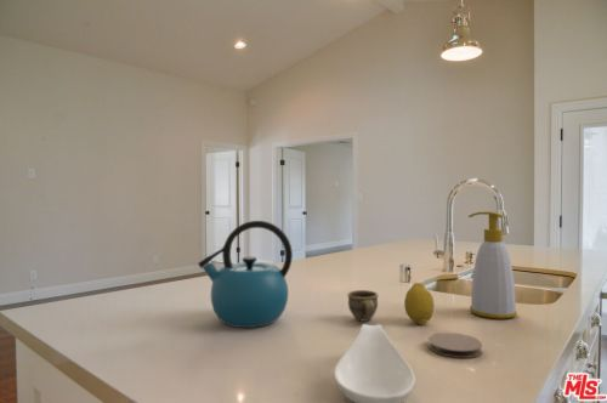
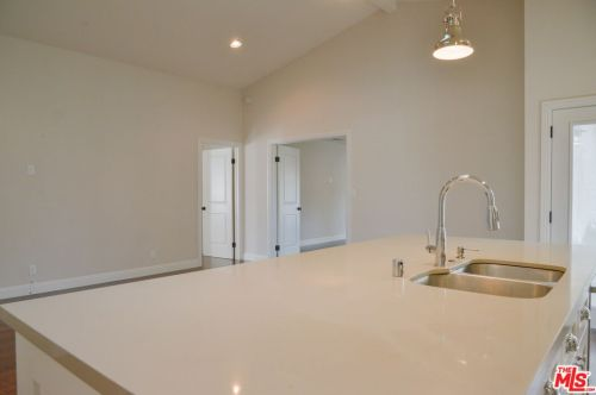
- cup (363, 307)
- fruit (419, 302)
- soap bottle (492, 262)
- kettle (244, 269)
- spoon rest (371, 358)
- coaster (454, 344)
